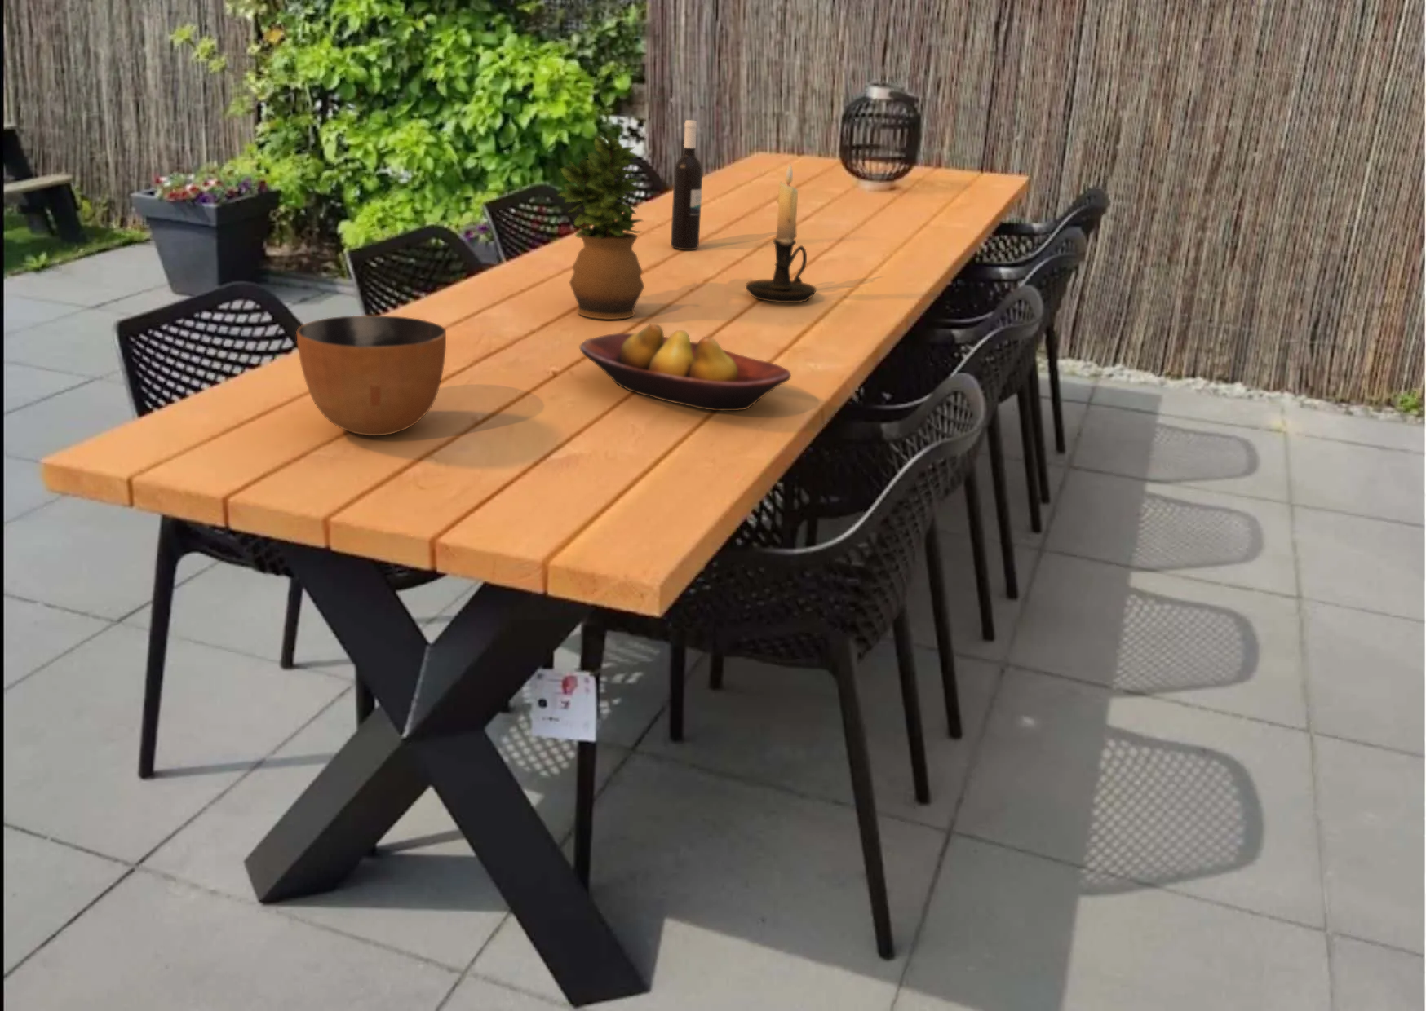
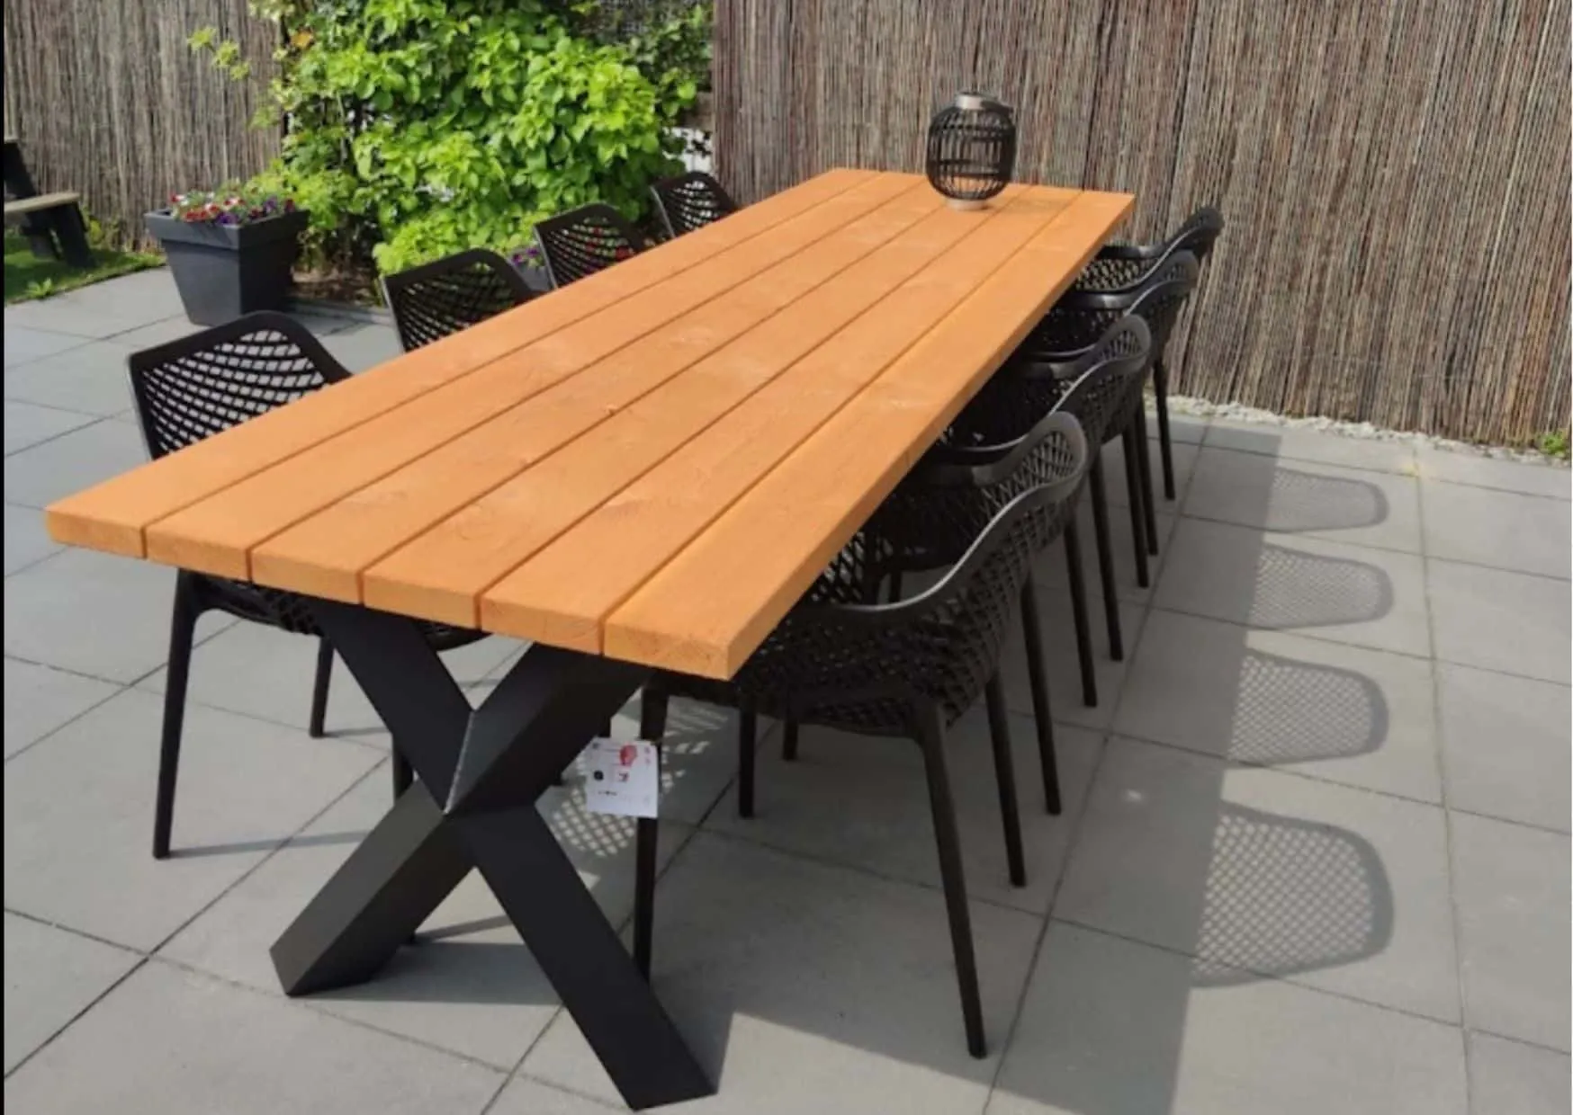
- candle holder (790, 229)
- fruit bowl (682, 361)
- potted plant (600, 225)
- bowl (373, 380)
- wine bottle (687, 185)
